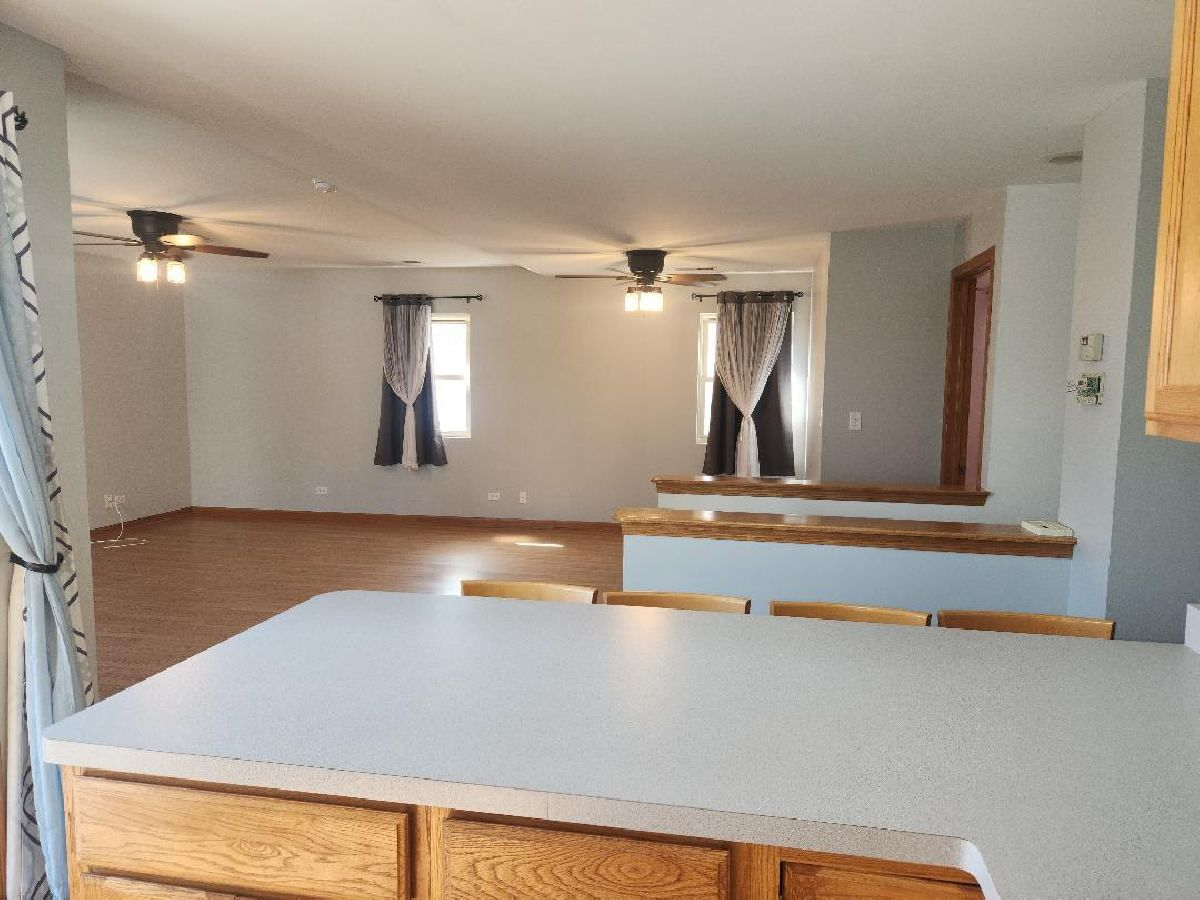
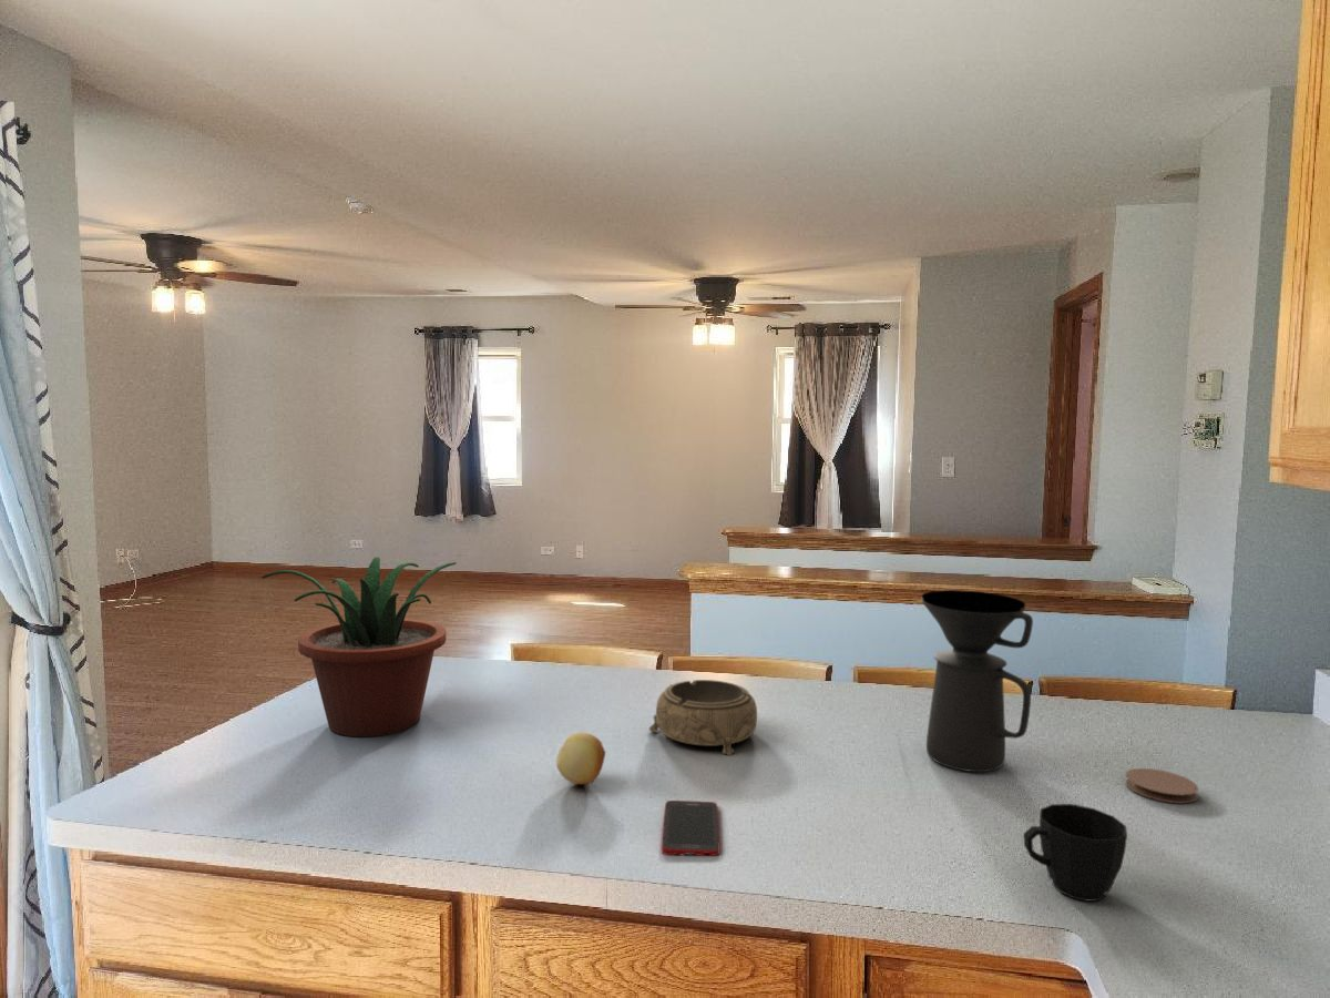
+ potted plant (364, 642)
+ decorative bowl (702, 712)
+ coffee maker (969, 679)
+ coaster (1160, 785)
+ cup (1074, 853)
+ cell phone (690, 827)
+ fruit (580, 758)
